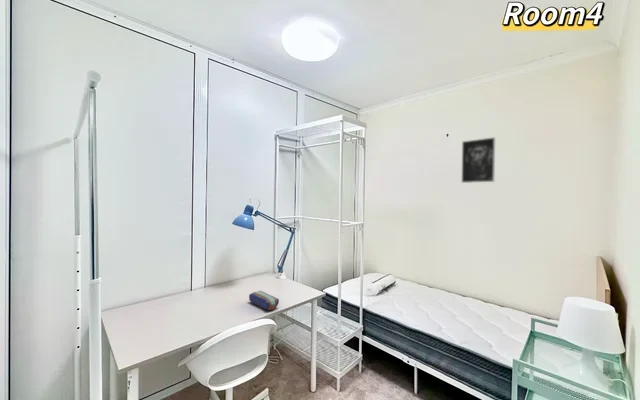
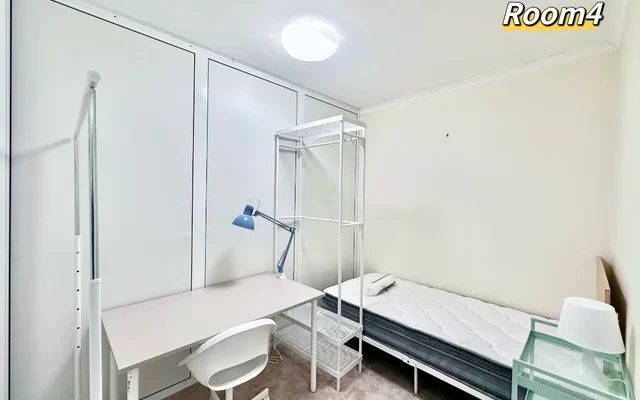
- pencil case (263, 299)
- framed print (477, 161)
